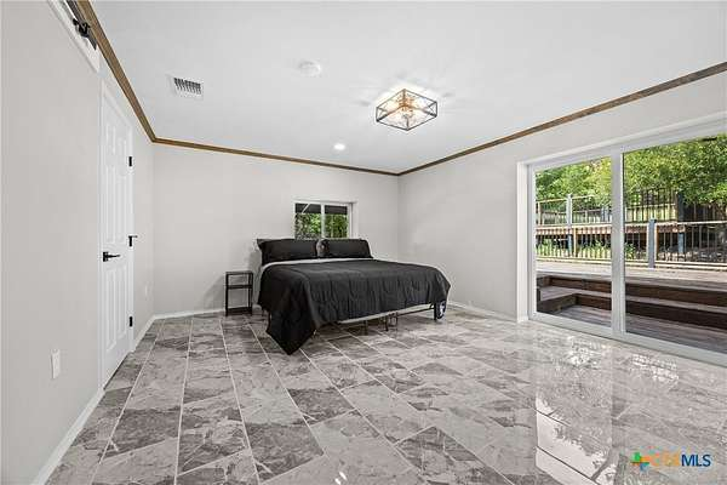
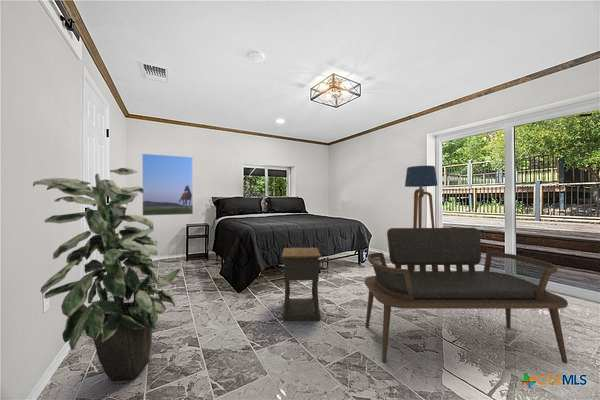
+ floor lamp (421, 217)
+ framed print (168, 185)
+ bench (453, 287)
+ indoor plant (114, 273)
+ nightstand (301, 279)
